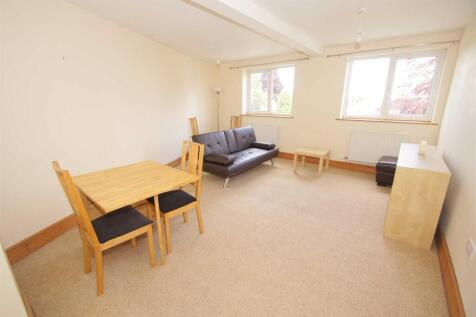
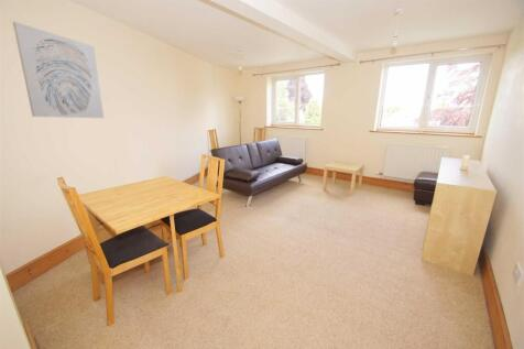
+ wall art (66, 78)
